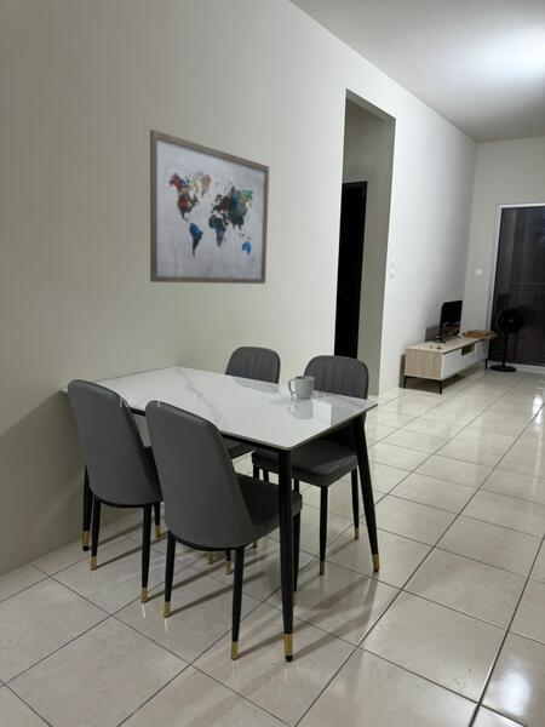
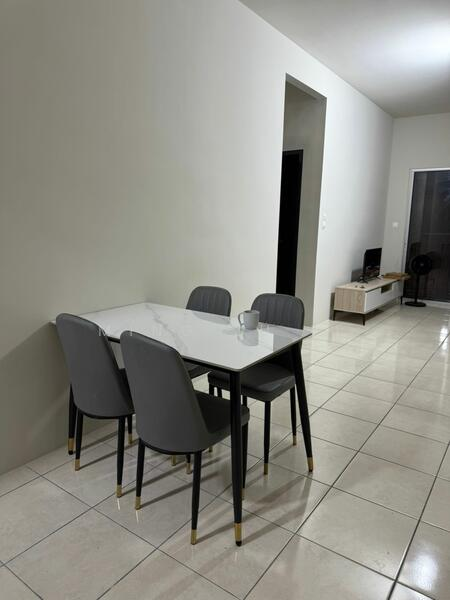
- wall art (216, 218)
